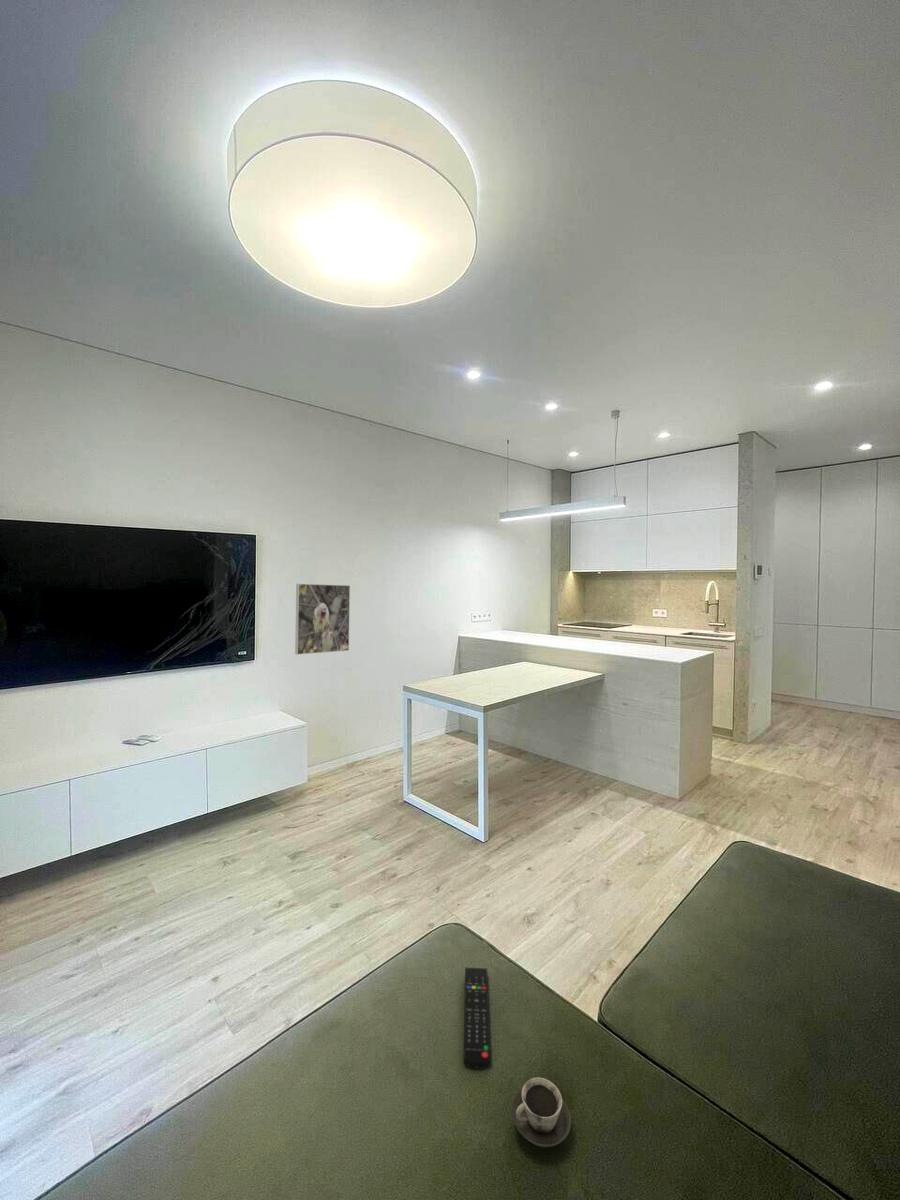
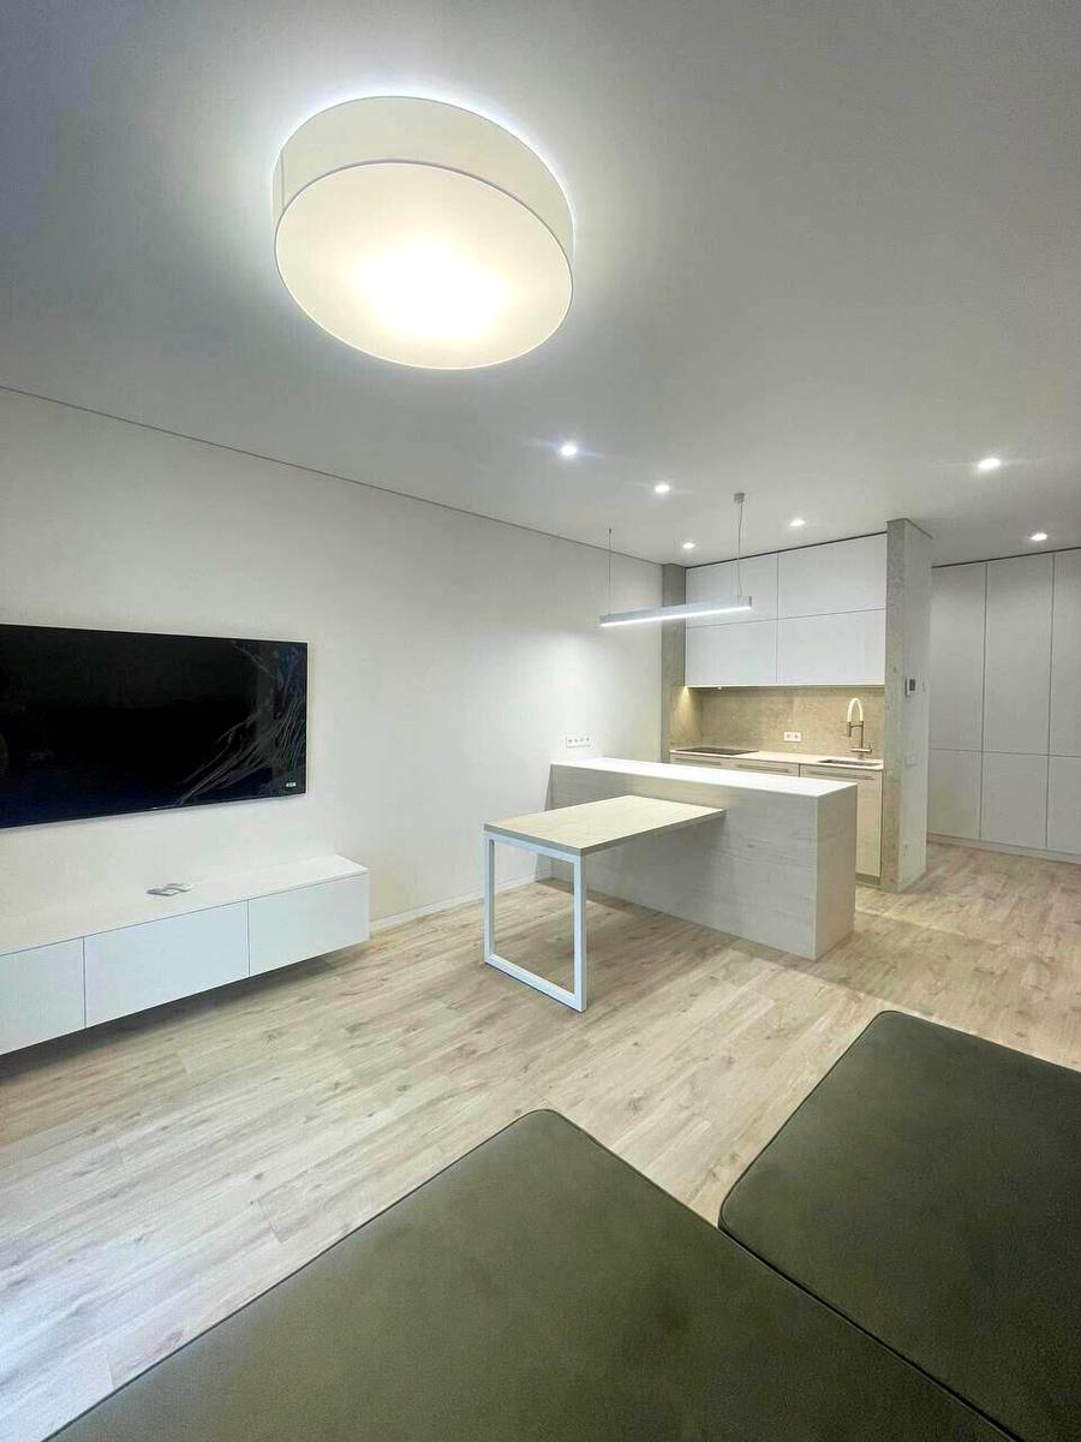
- cup (540, 1111)
- remote control (476, 1013)
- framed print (323, 618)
